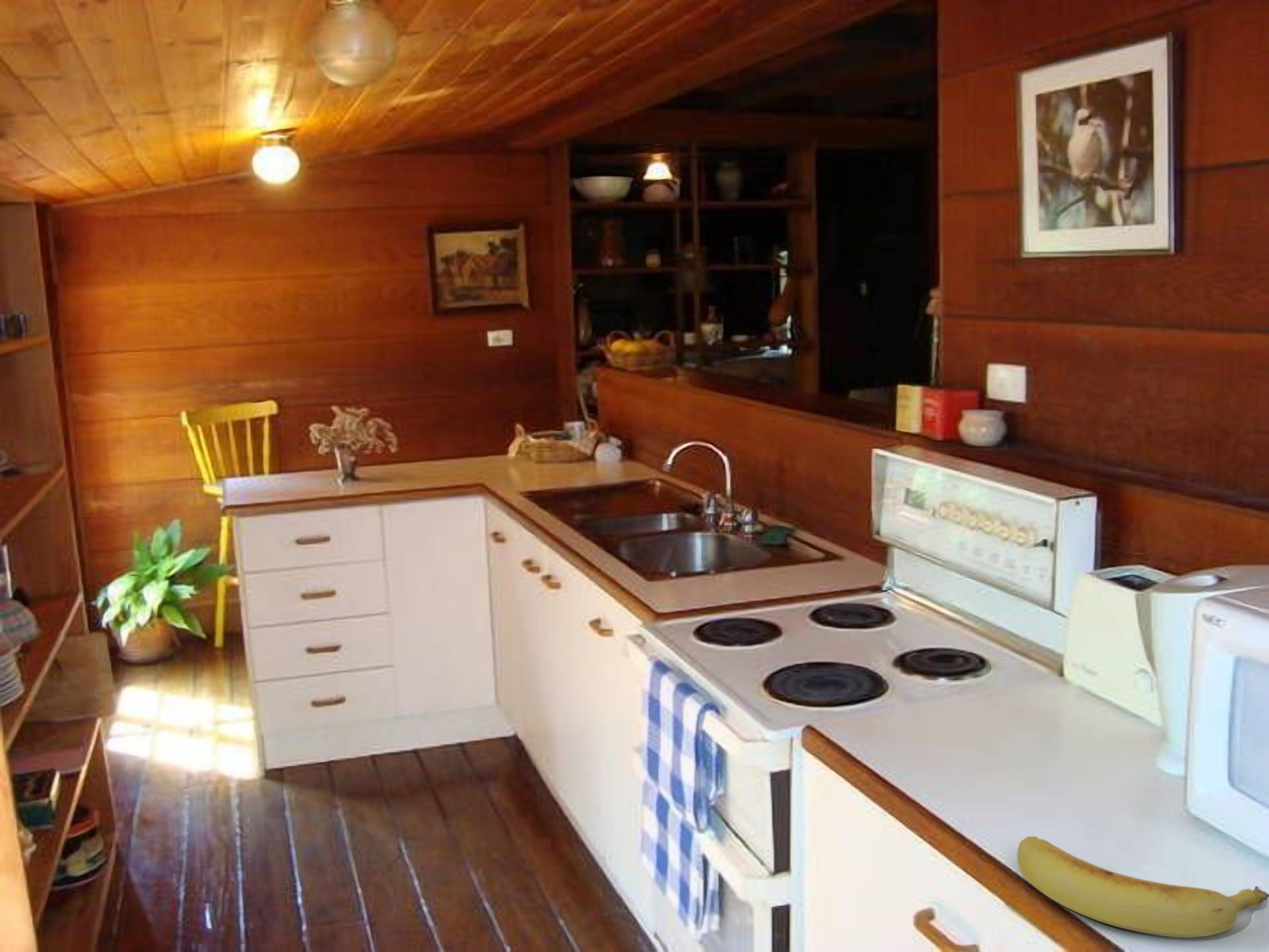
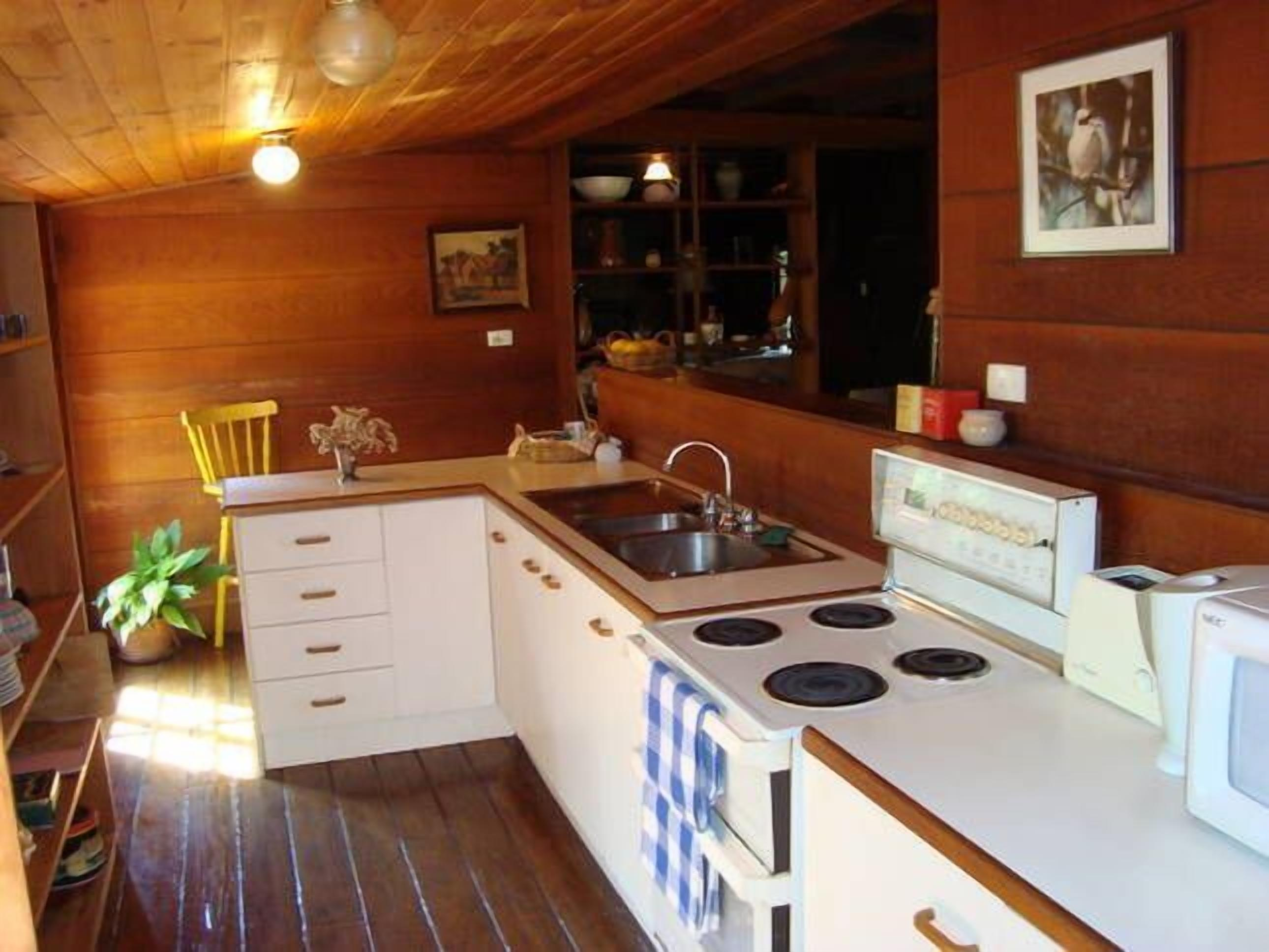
- banana (1149, 881)
